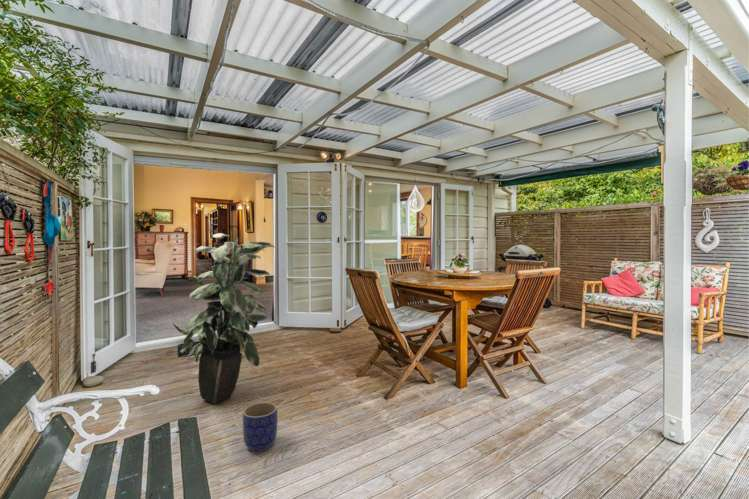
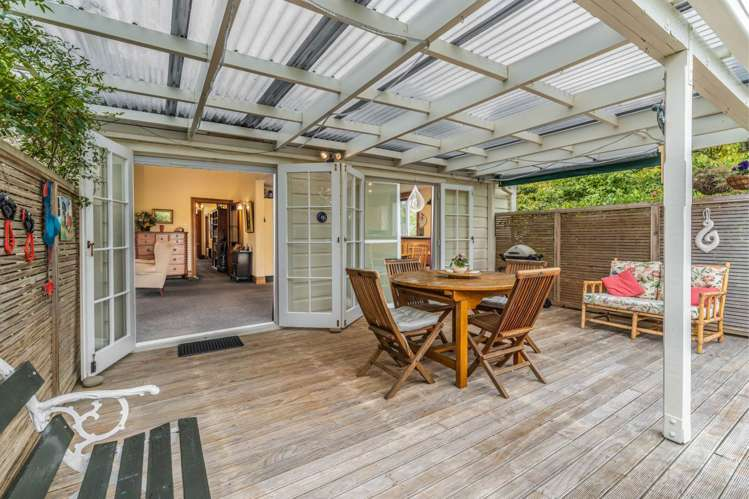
- planter (260, 427)
- indoor plant (226, 316)
